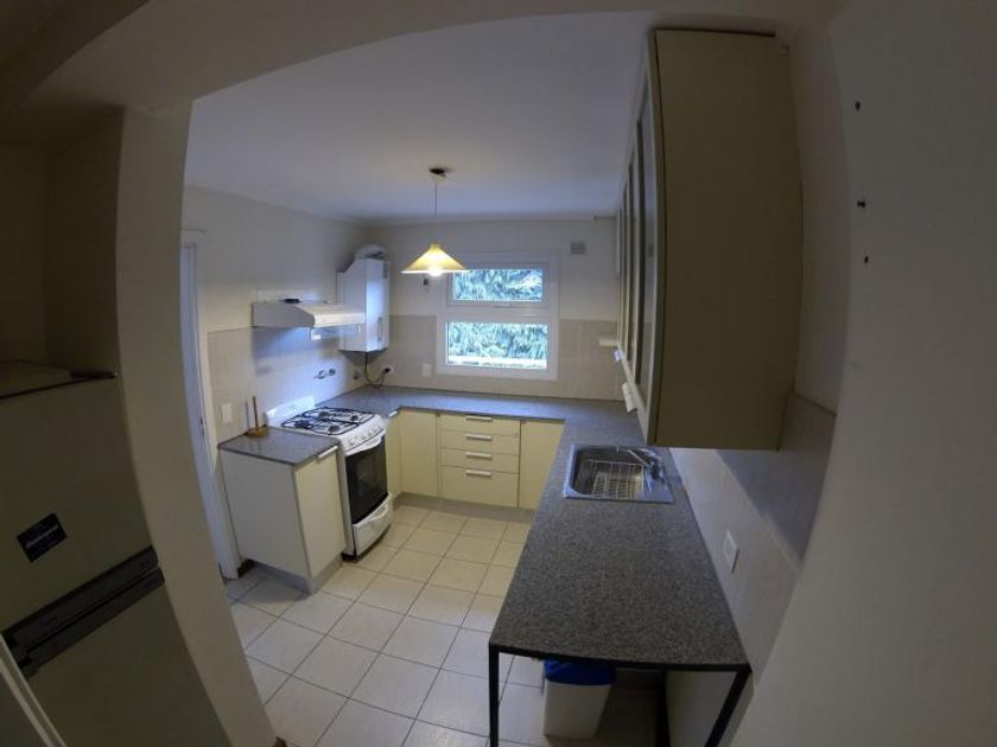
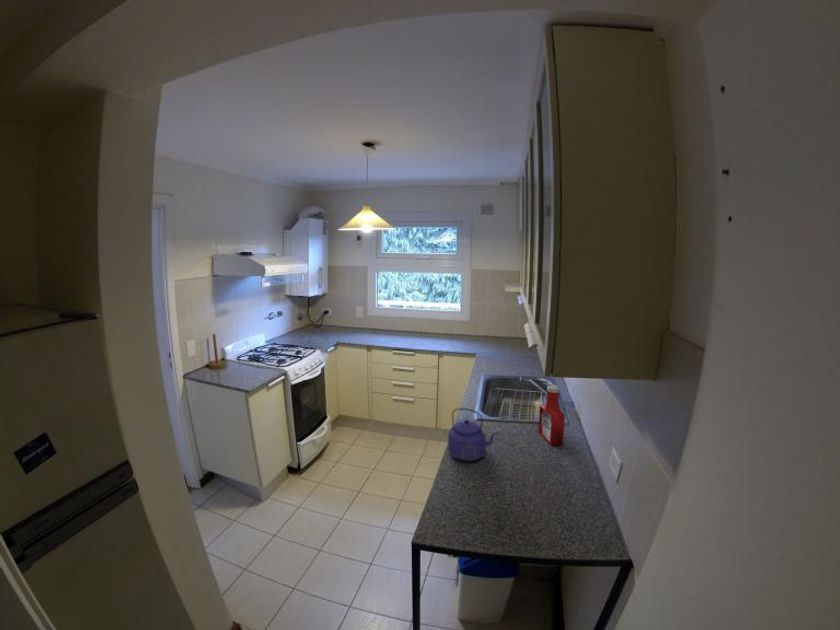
+ soap bottle (551, 412)
+ kettle (472, 432)
